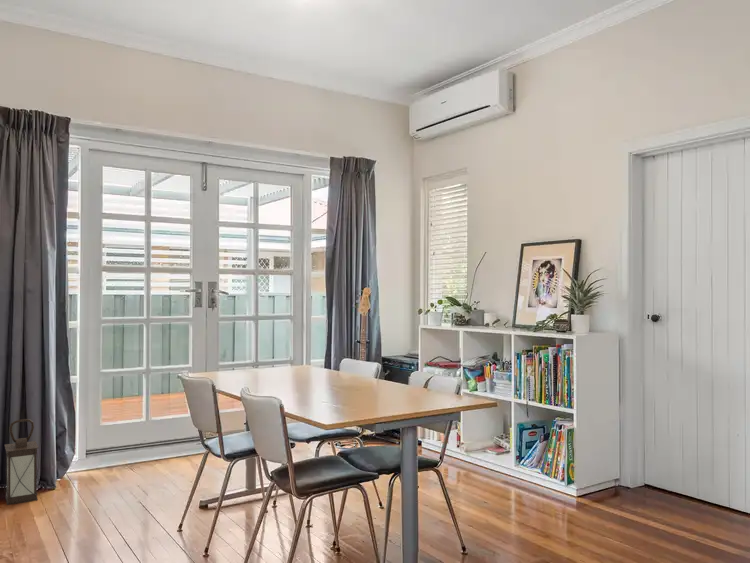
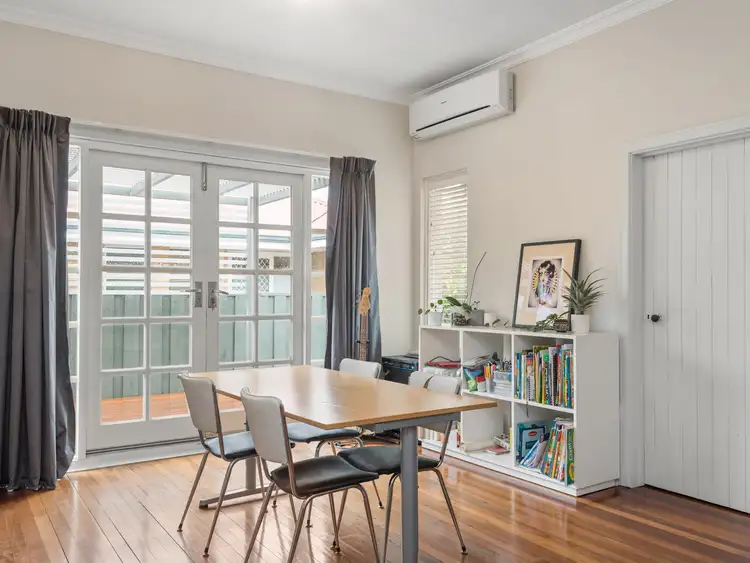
- lantern (21, 458)
